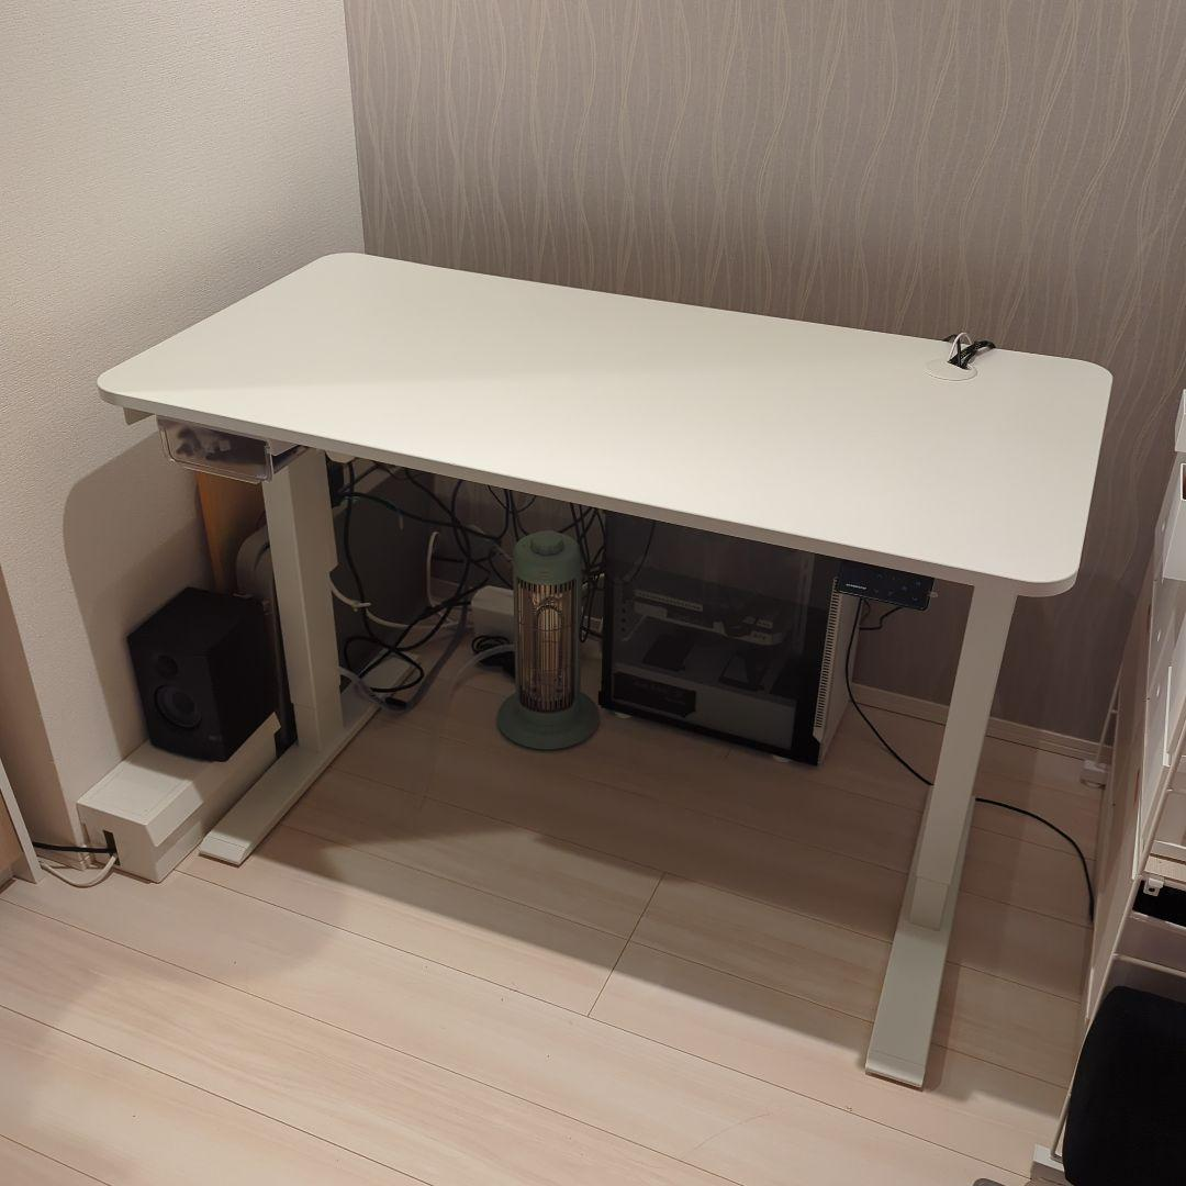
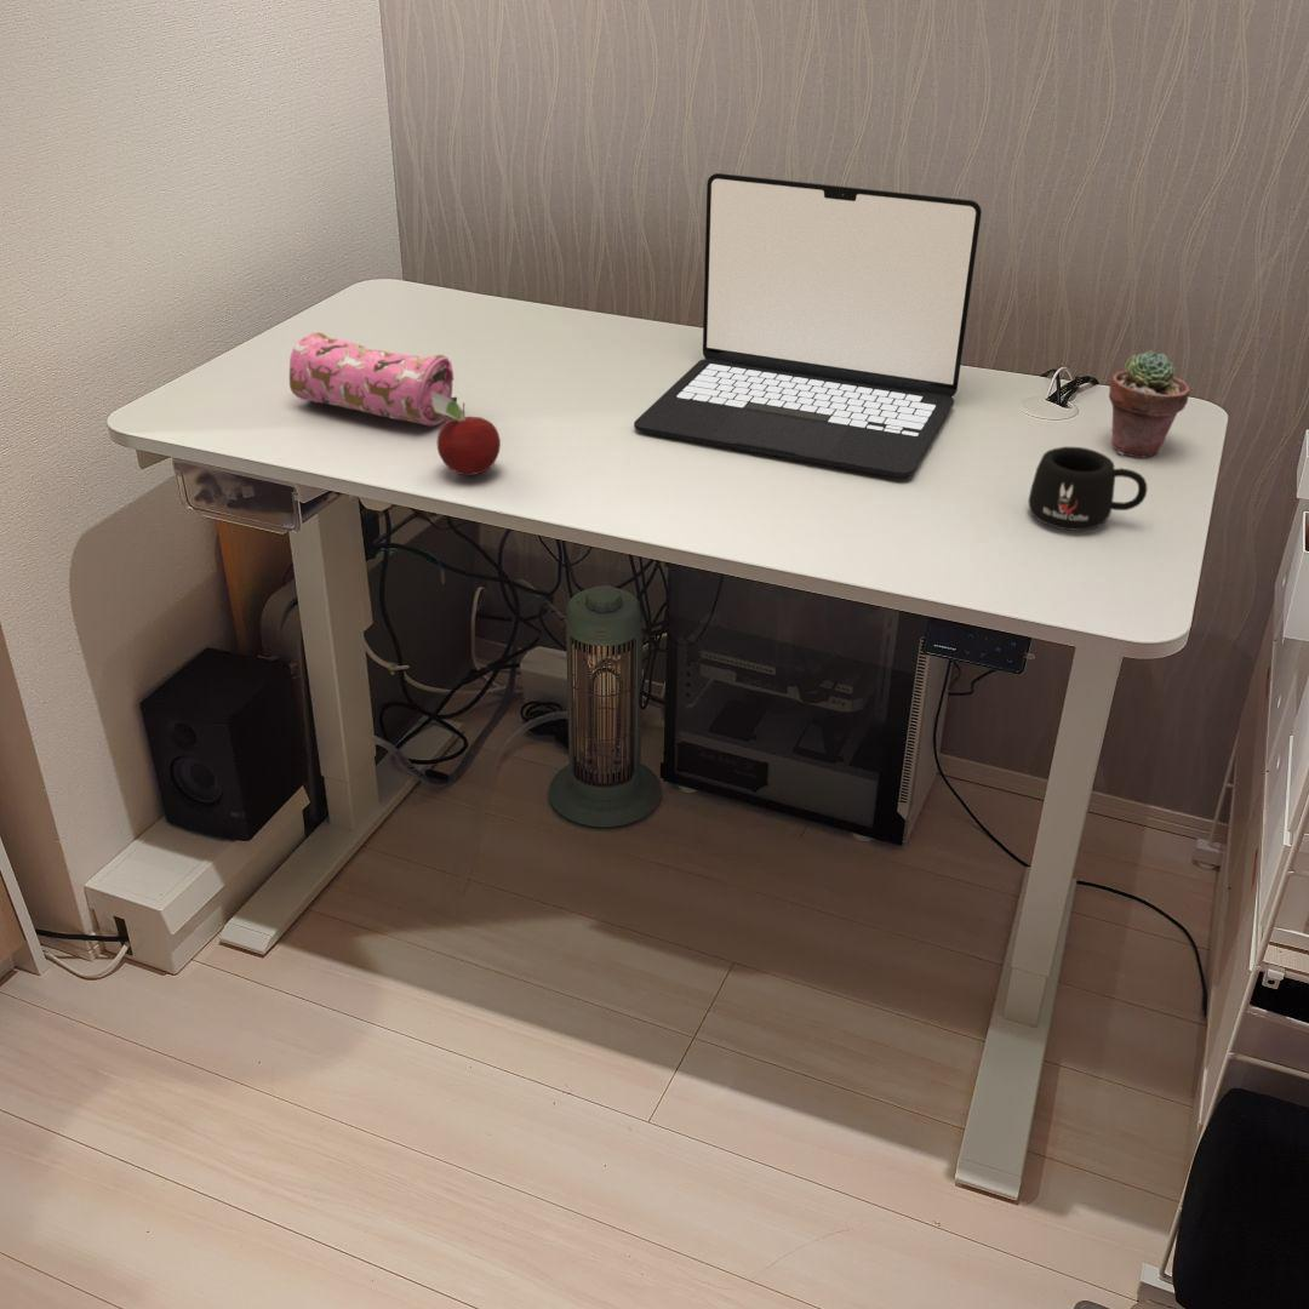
+ fruit (467, 429)
+ pencil case (371, 377)
+ mug (1087, 490)
+ laptop (804, 319)
+ potted succulent (1145, 401)
